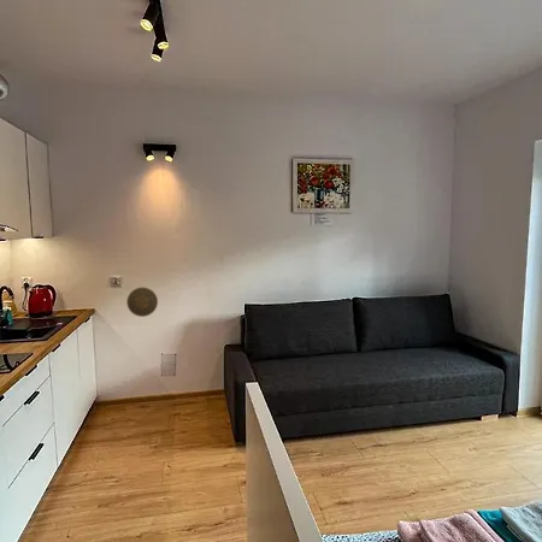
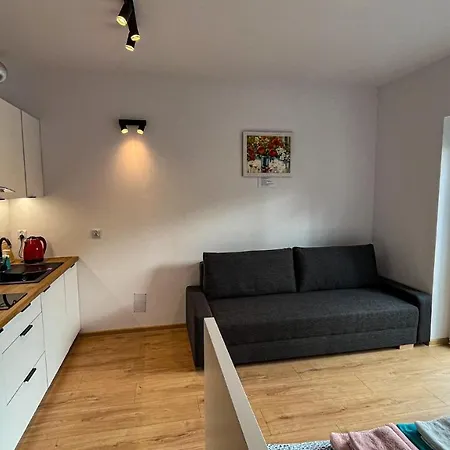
- decorative plate (142, 301)
